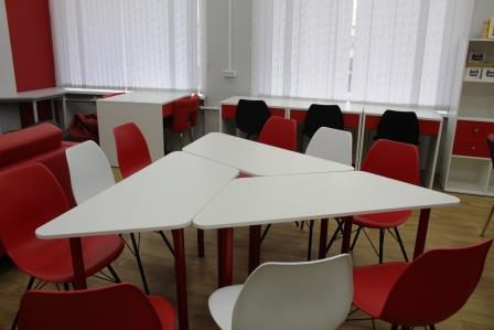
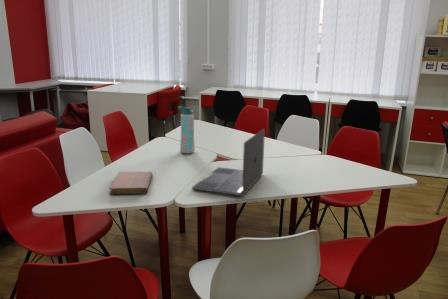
+ laptop (228, 168)
+ notebook (132, 181)
+ water bottle (186, 129)
